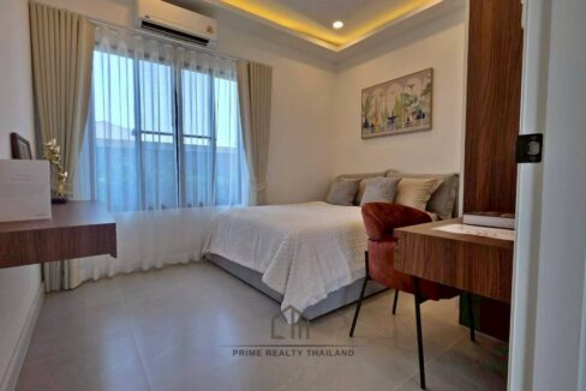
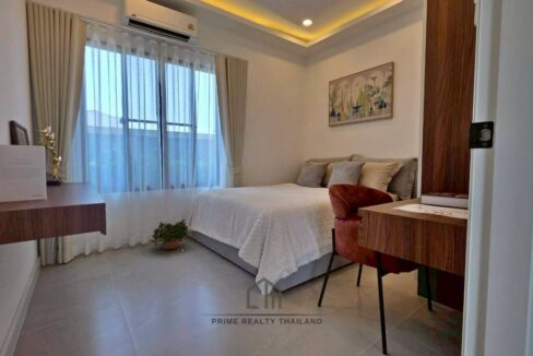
+ potted plant (169, 235)
